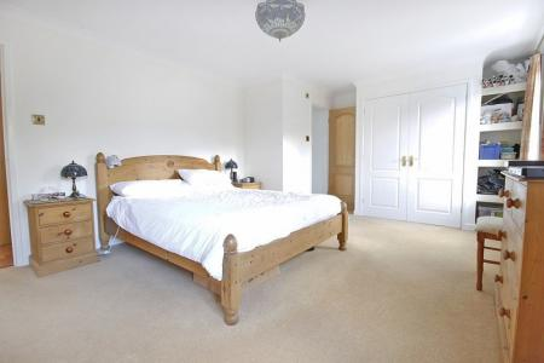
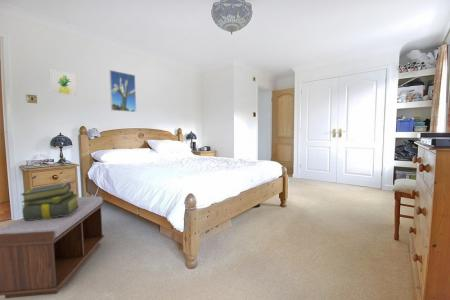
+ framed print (123, 92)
+ bench (60, 237)
+ stack of books (50, 200)
+ wall art (64, 82)
